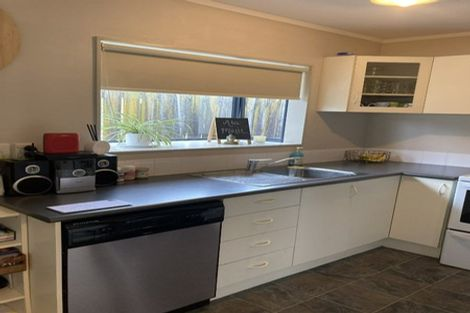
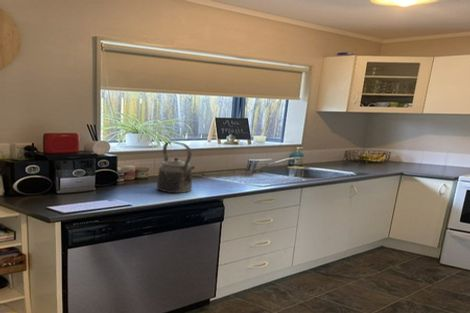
+ kettle (178, 166)
